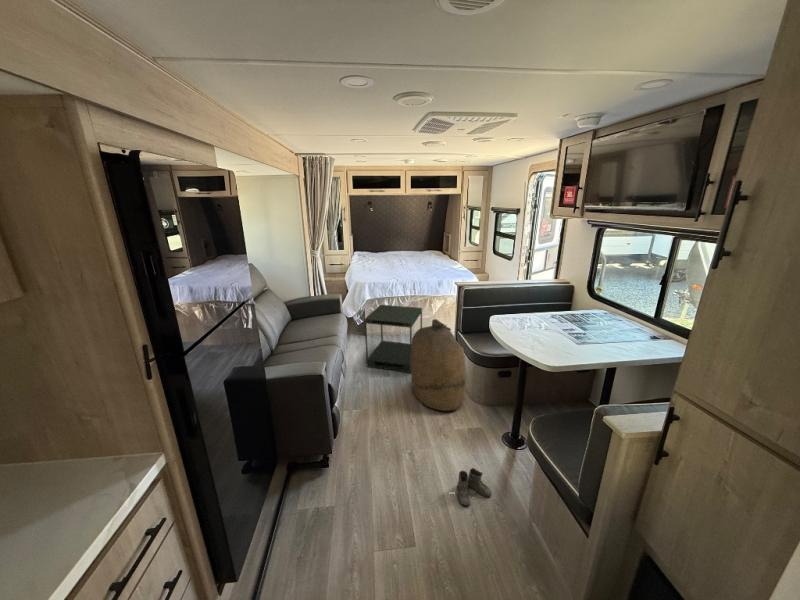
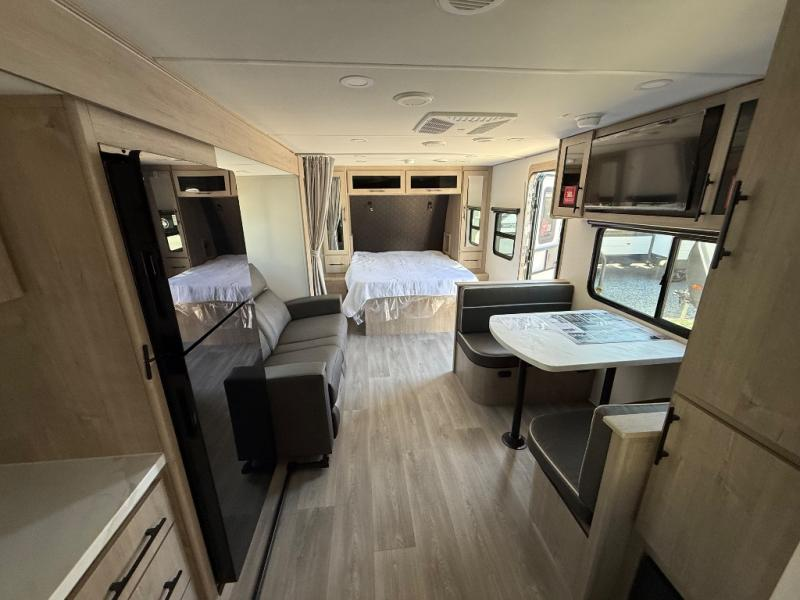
- side table (395, 342)
- bag (438, 359)
- boots (471, 485)
